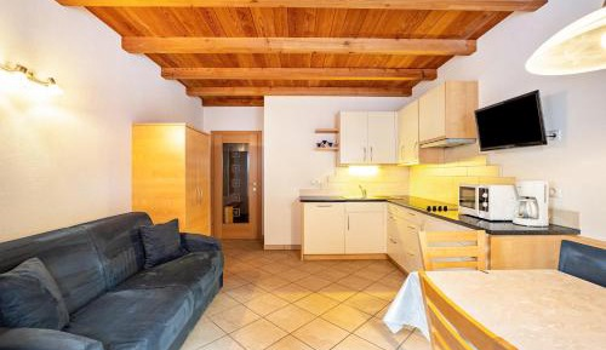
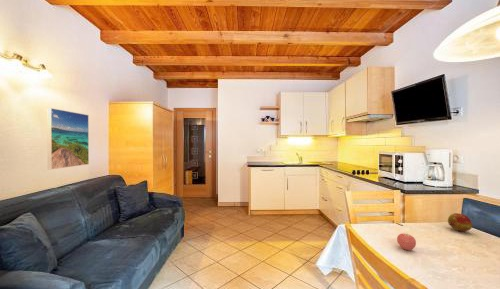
+ fruit (458, 222)
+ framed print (70, 139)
+ apple (406, 241)
